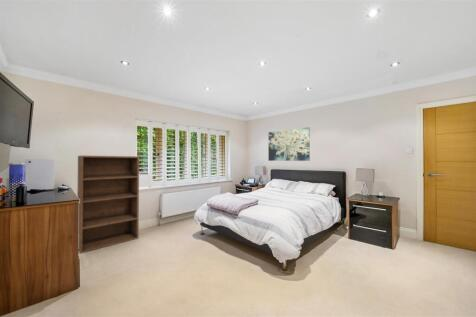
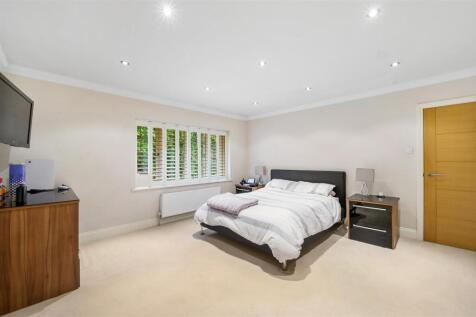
- wall art (287, 145)
- bookshelf (109, 198)
